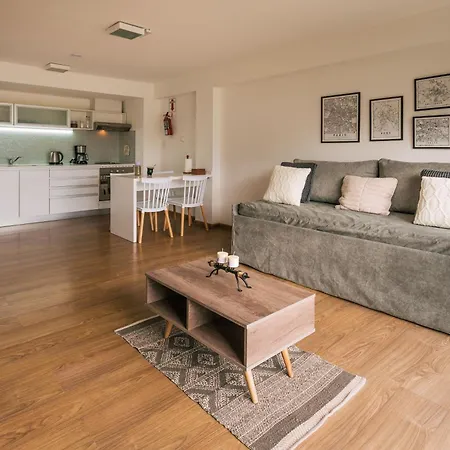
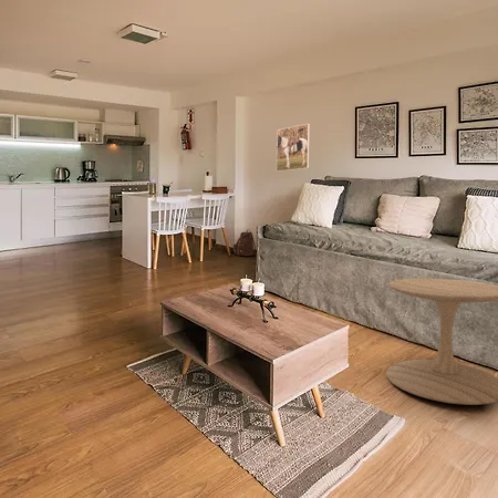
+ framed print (292, 148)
+ backpack (245, 241)
+ side table (446, 333)
